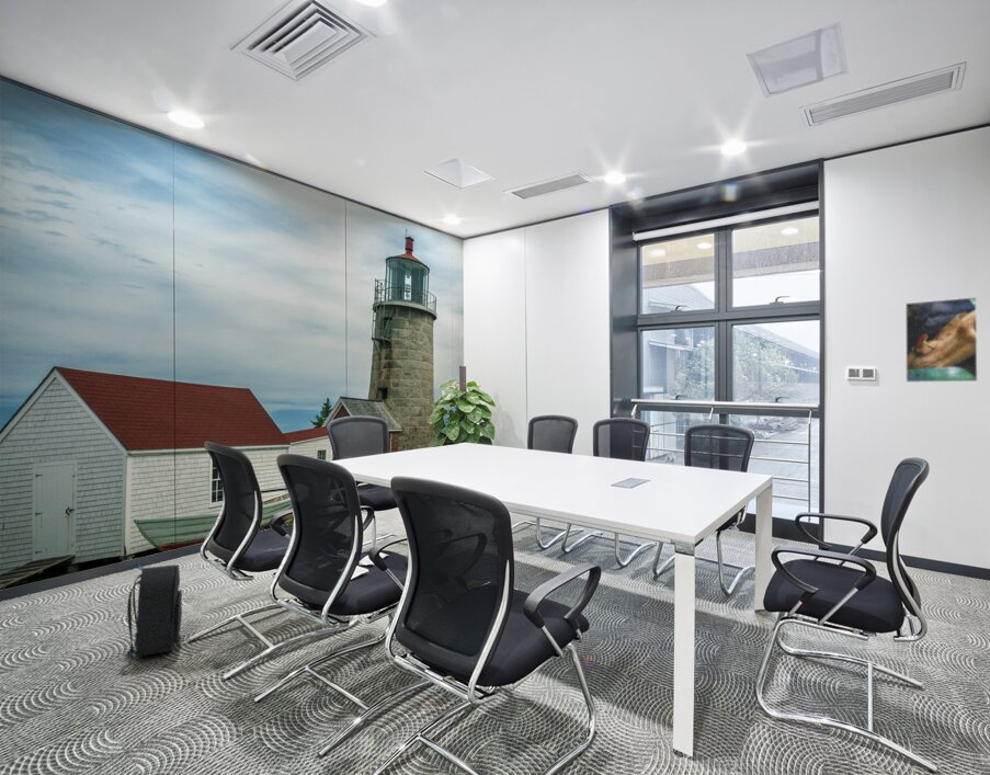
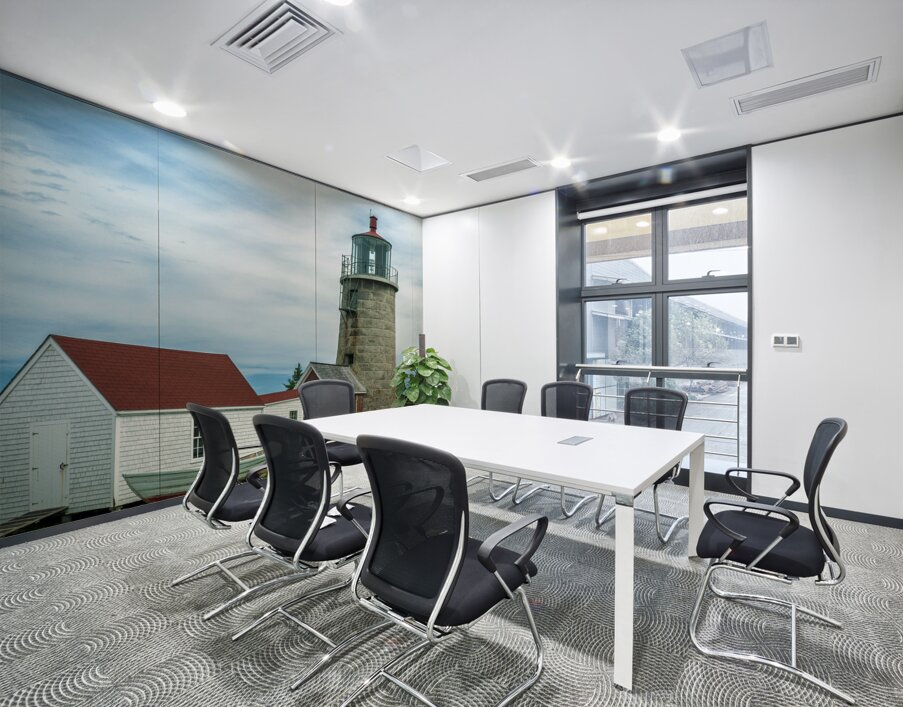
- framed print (940, 341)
- backpack (156, 603)
